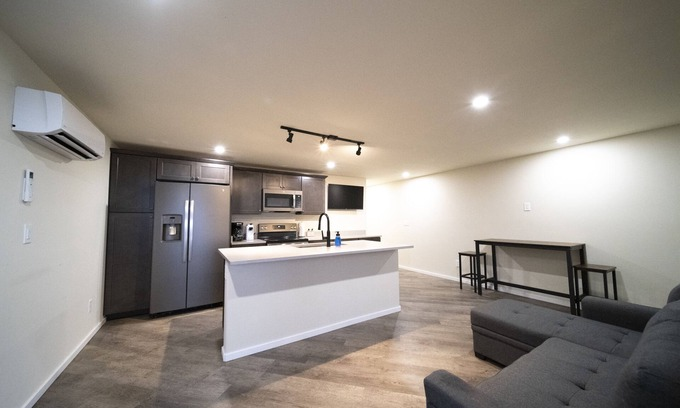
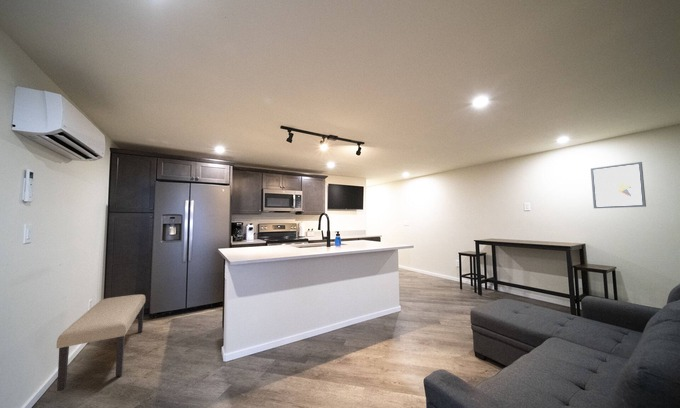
+ bench (110, 331)
+ wall art (616, 186)
